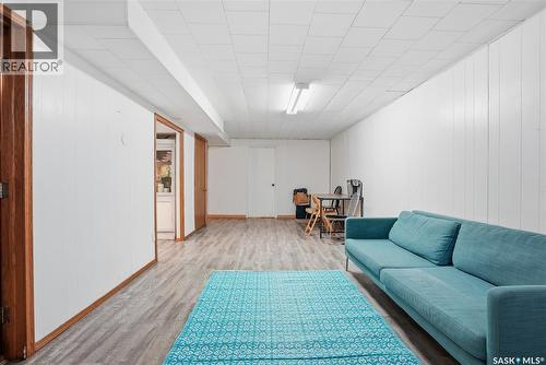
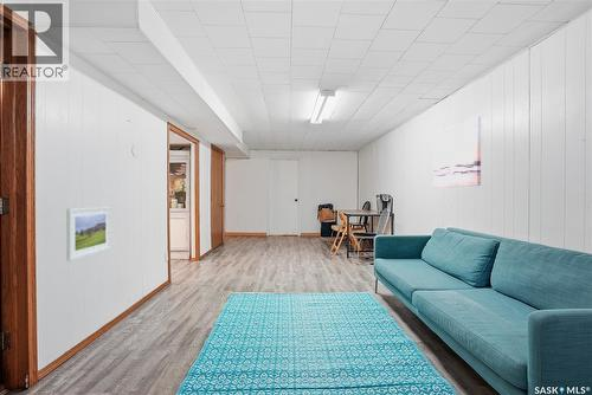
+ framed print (90, 231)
+ wall art (453, 156)
